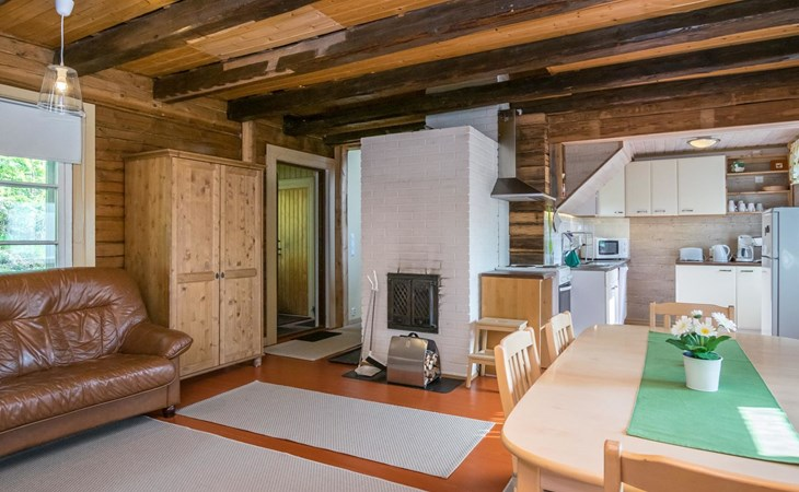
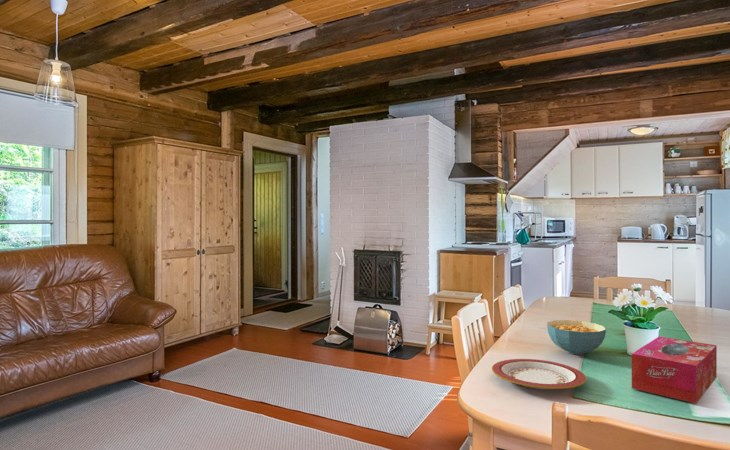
+ cereal bowl (575, 339)
+ tissue box (675, 366)
+ plate (537, 375)
